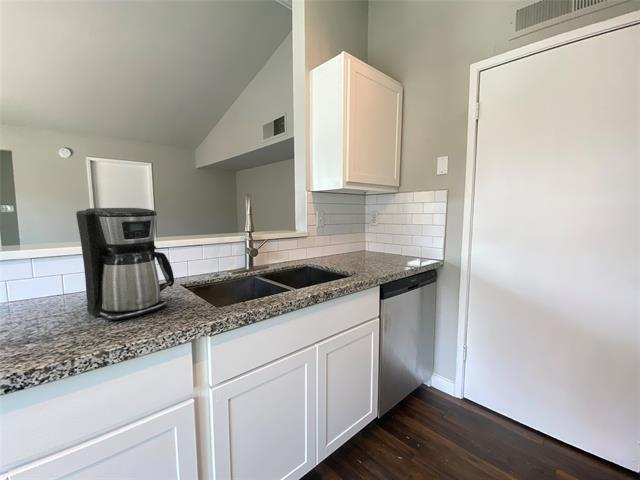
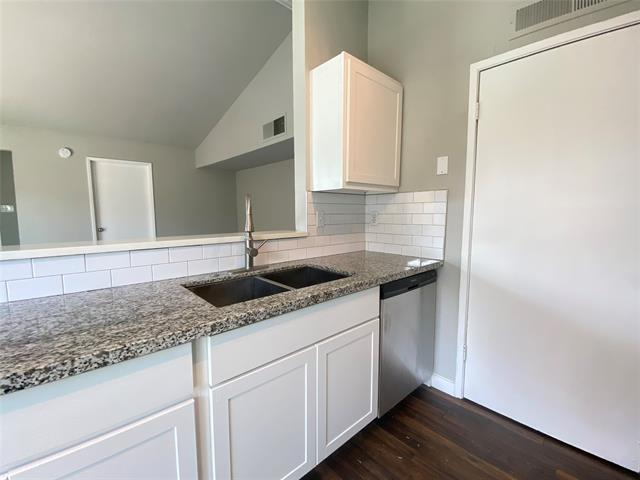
- coffee maker (128, 256)
